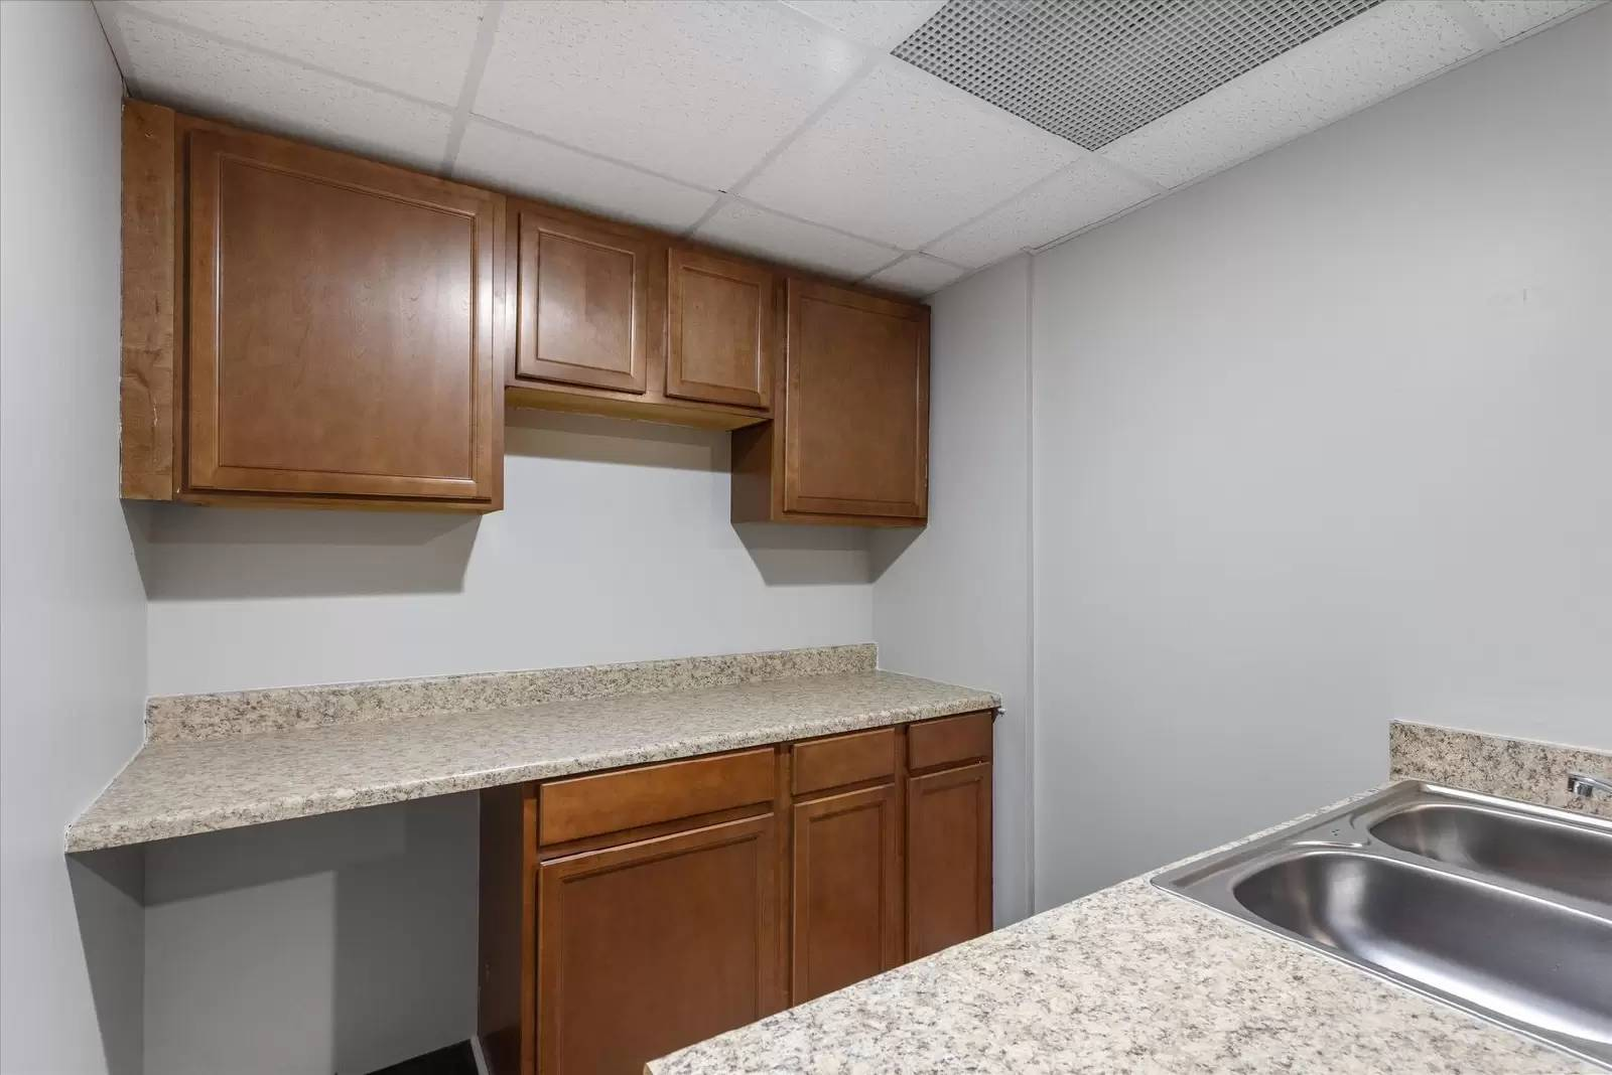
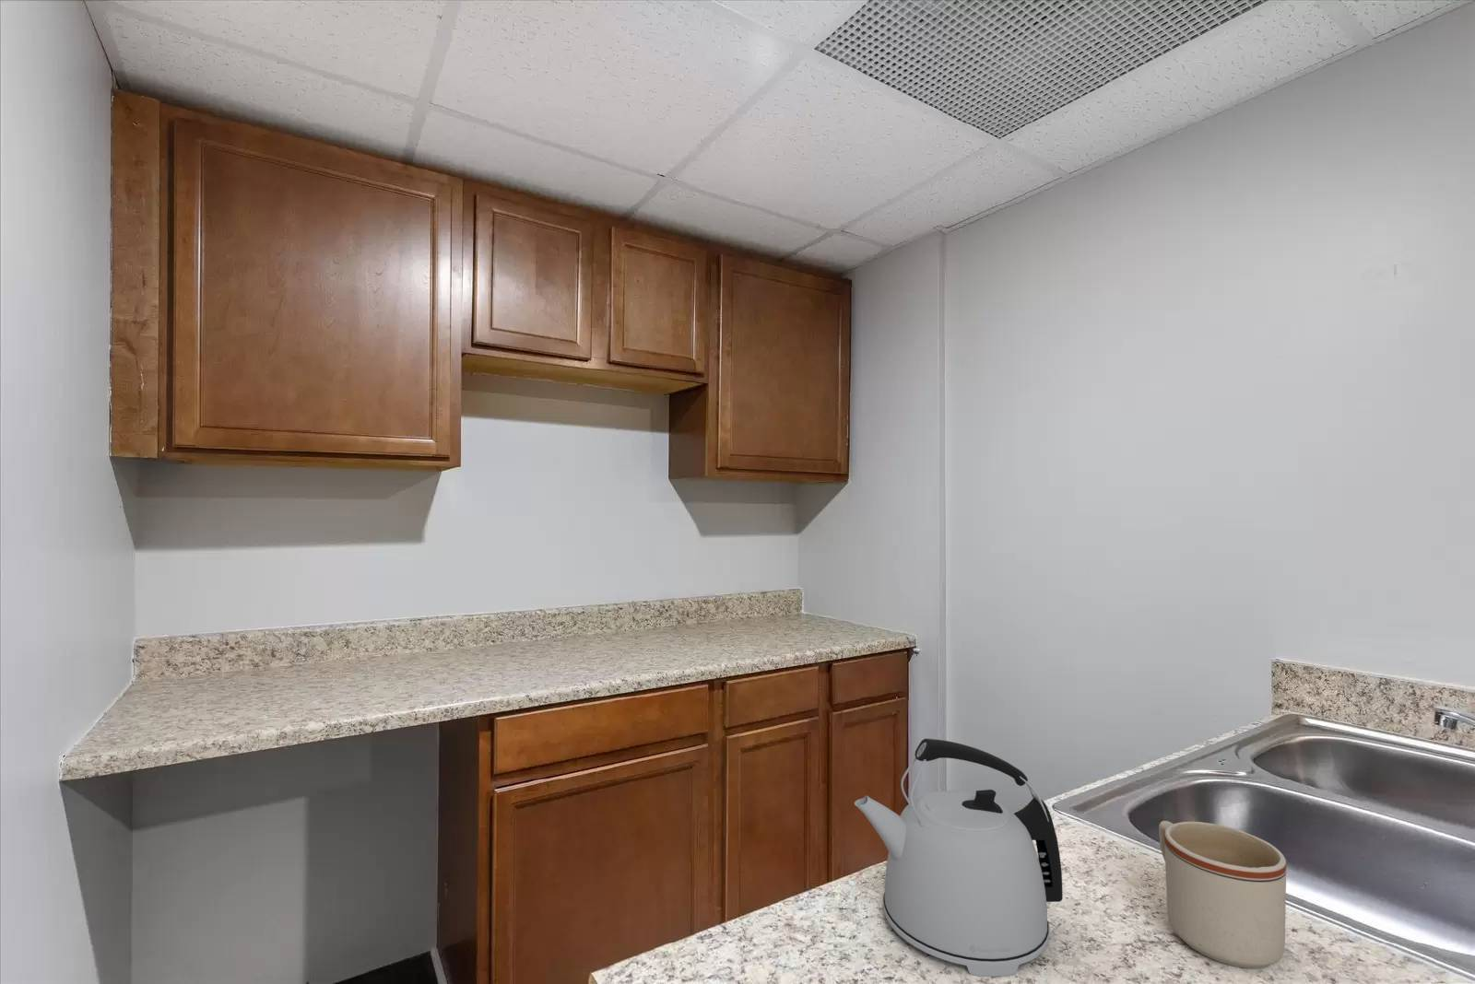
+ kettle (958, 830)
+ mug (1210, 884)
